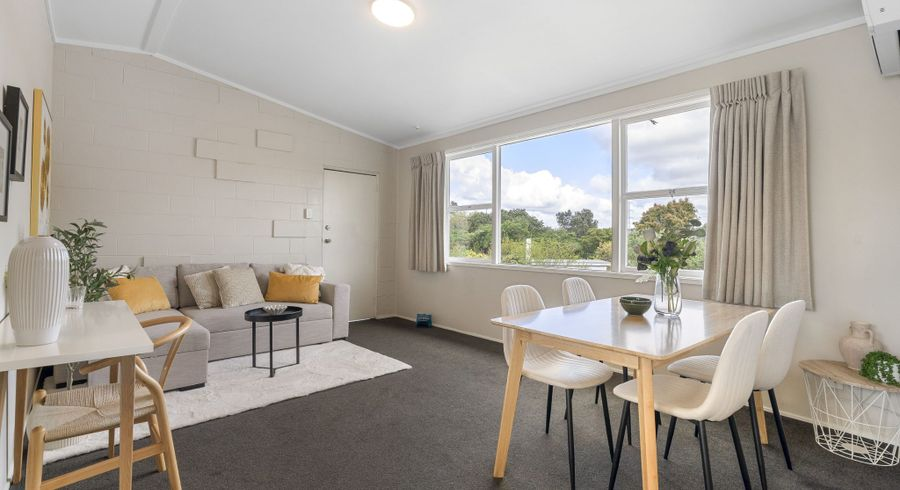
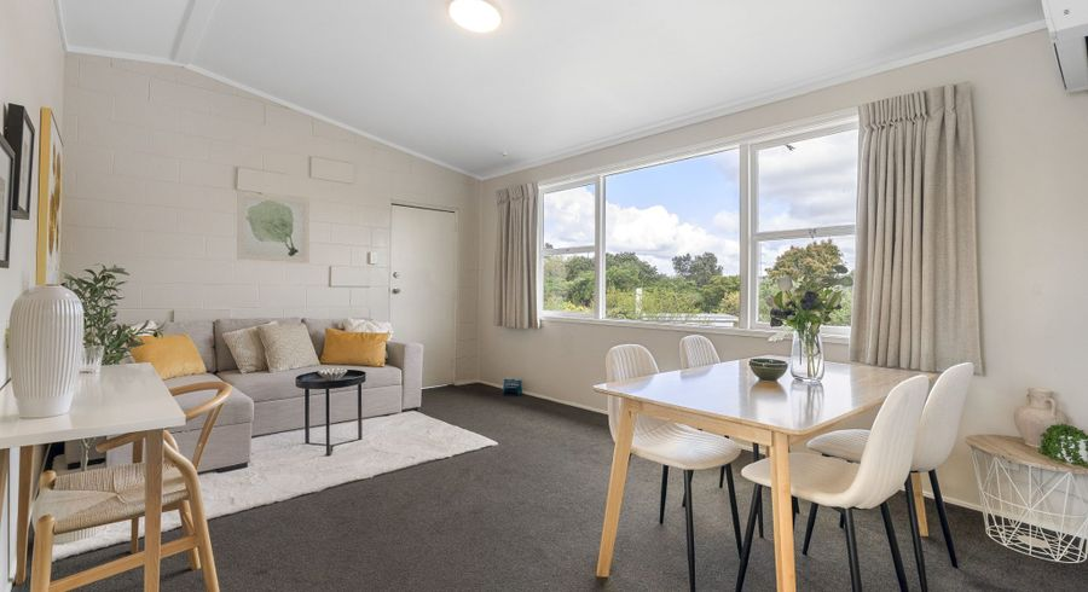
+ wall art (274, 228)
